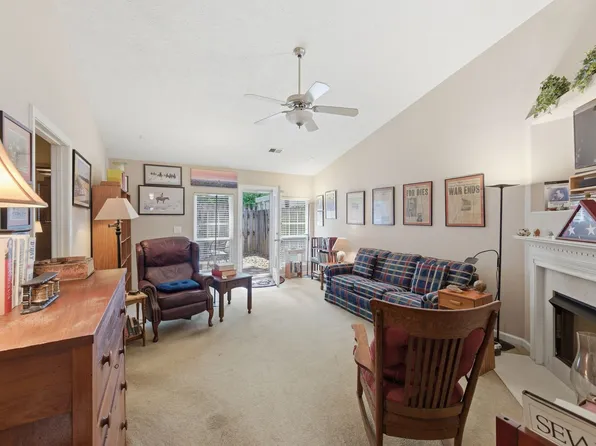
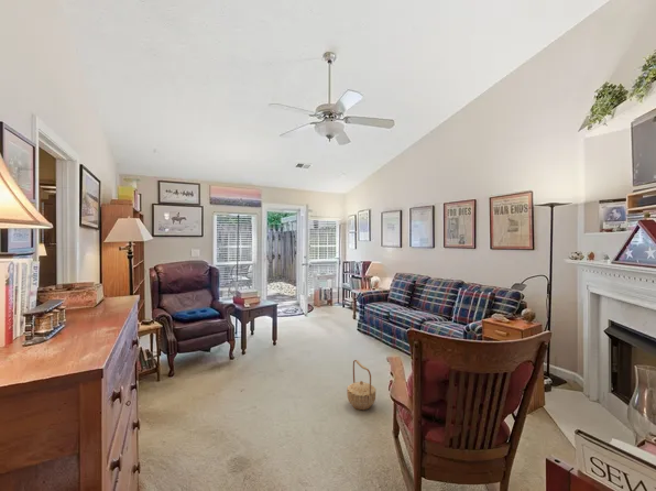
+ basket (361, 384)
